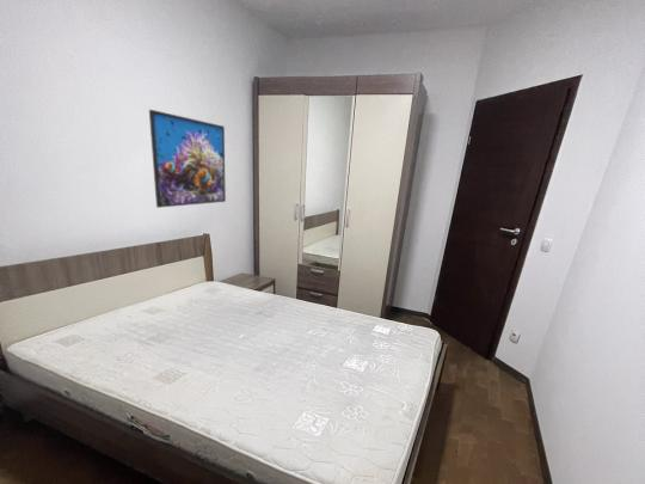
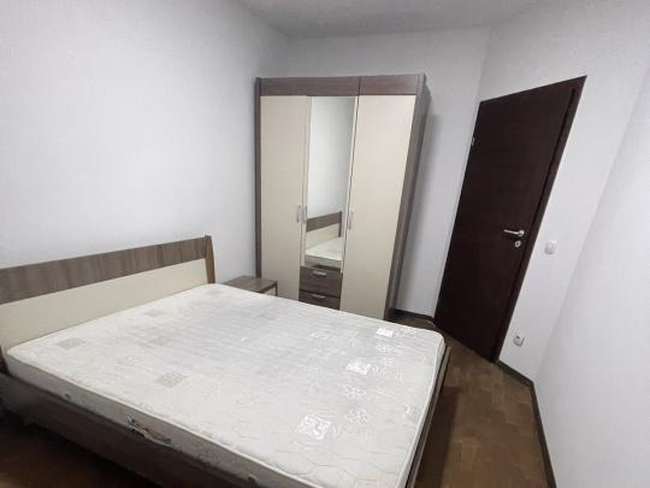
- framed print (192, 163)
